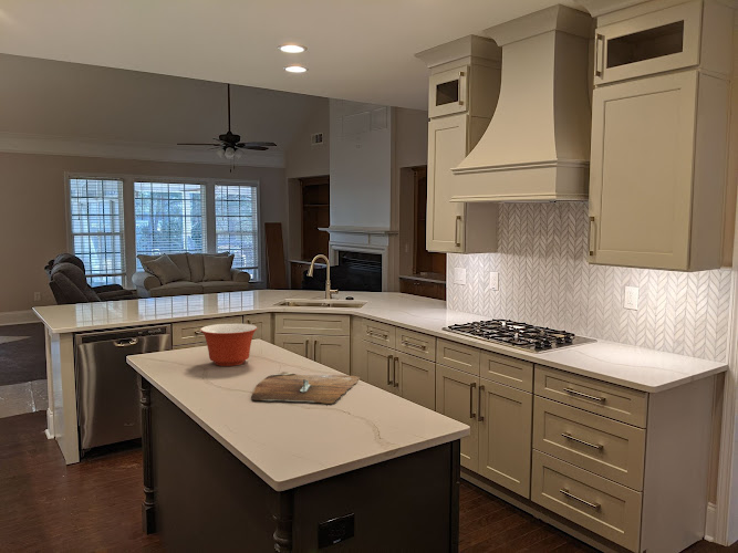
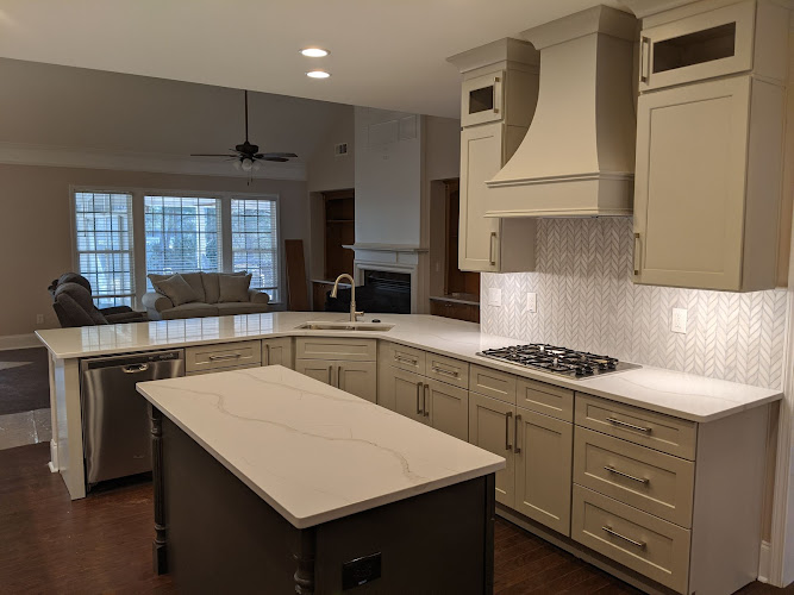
- cutting board (302, 380)
- mixing bowl (229, 345)
